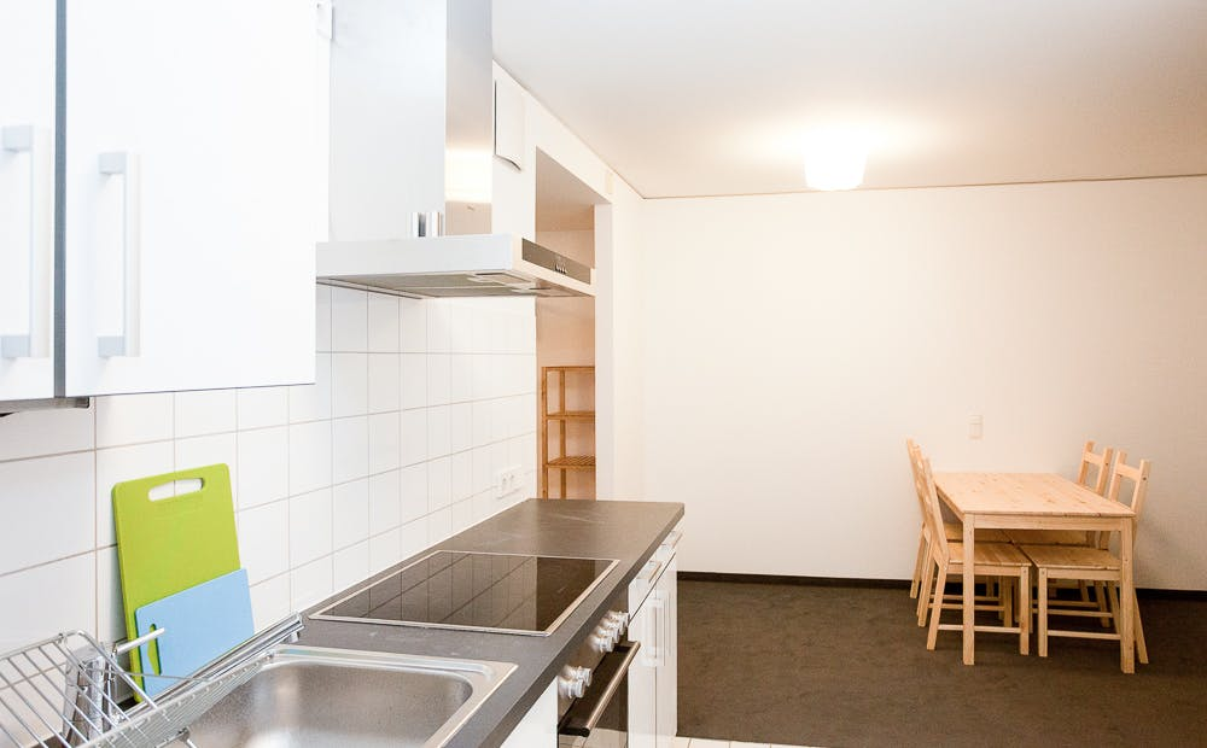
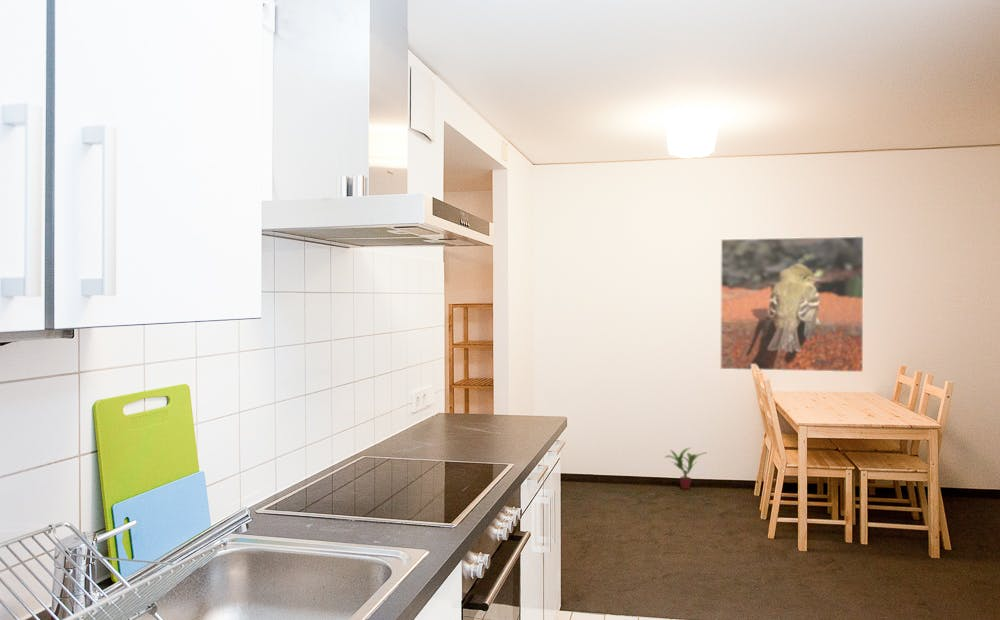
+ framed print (790, 304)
+ potted plant (686, 470)
